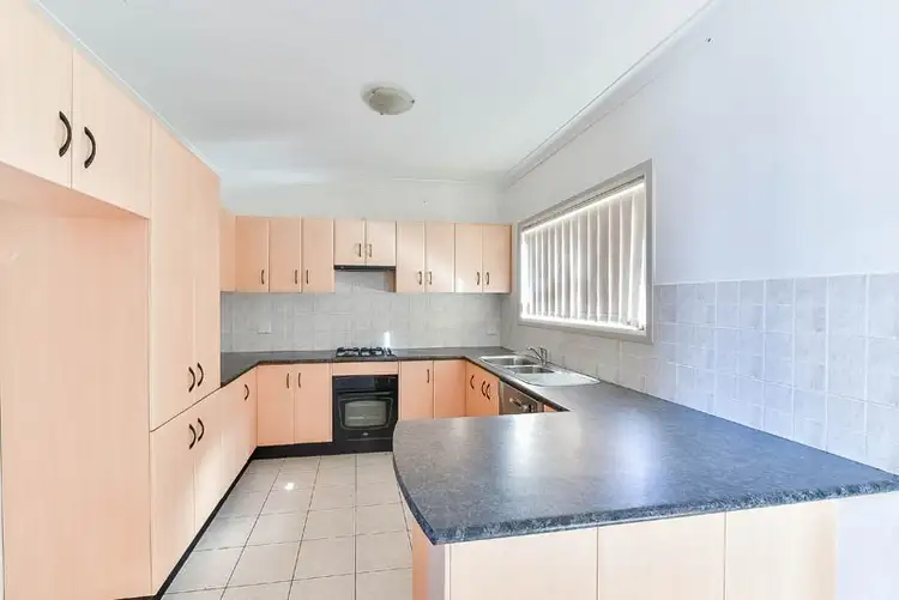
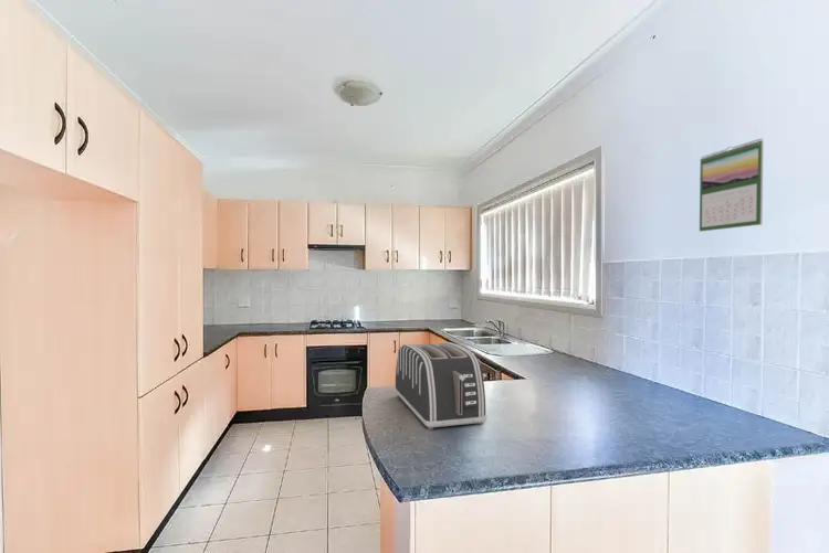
+ calendar (728, 187)
+ toaster (437, 377)
